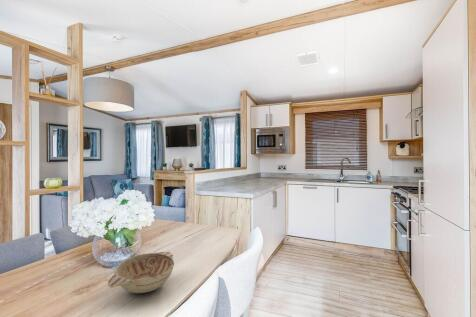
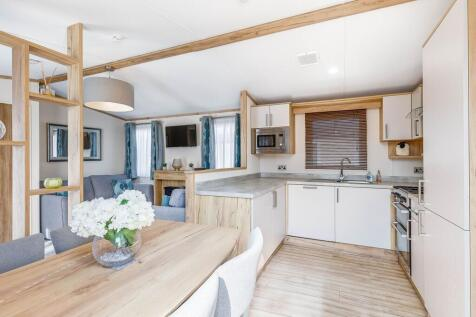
- decorative bowl (145, 275)
